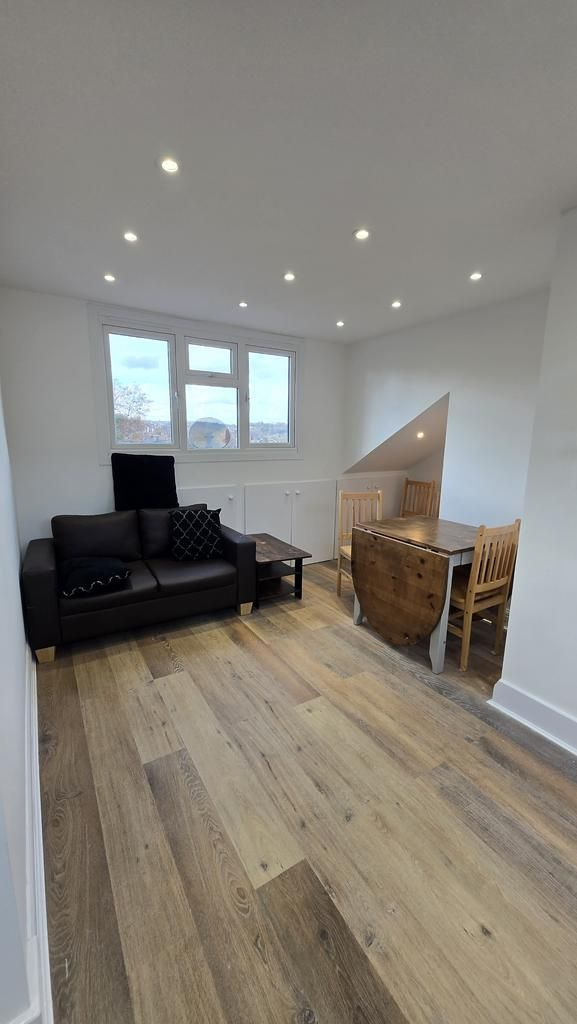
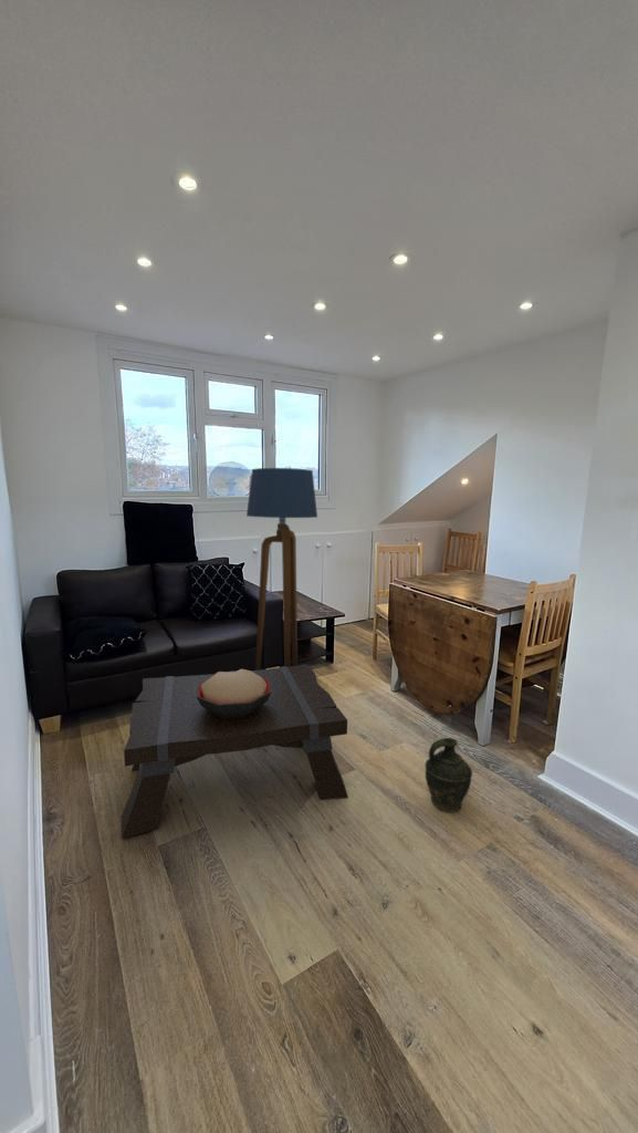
+ decorative bowl (234, 688)
+ floor lamp (283, 591)
+ coffee table (236, 736)
+ ceramic jug (448, 771)
